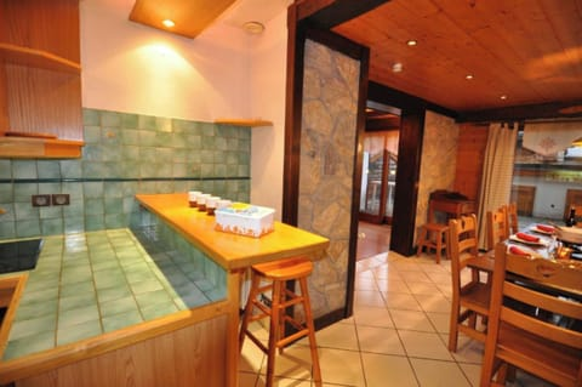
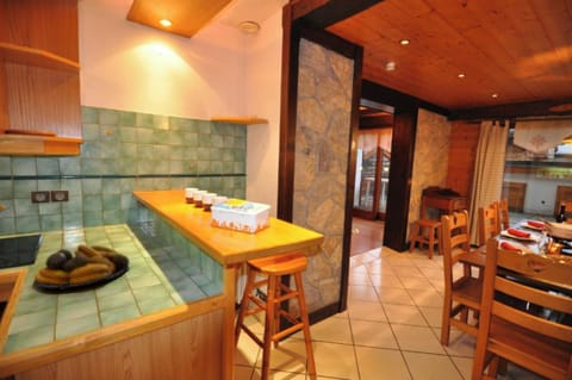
+ fruit bowl (85, 260)
